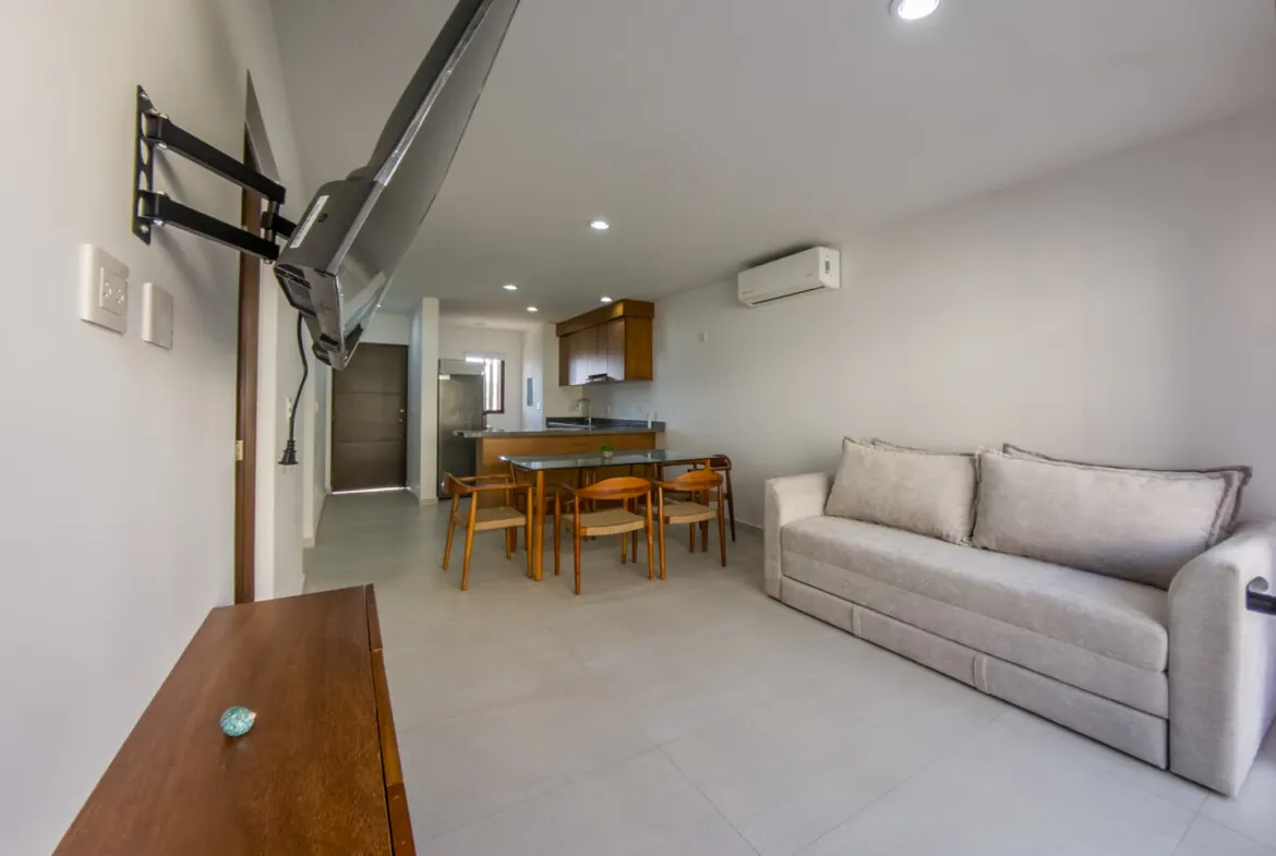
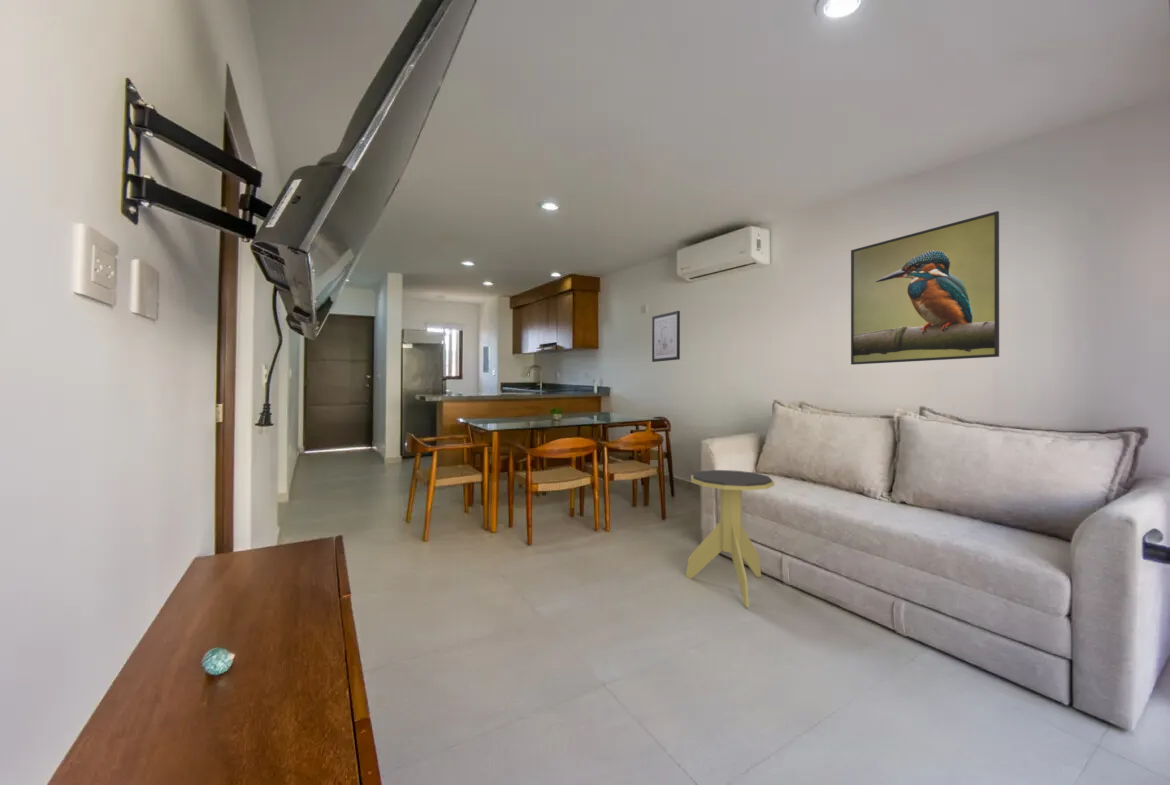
+ side table (732, 530)
+ wall art (665, 337)
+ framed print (916, 297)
